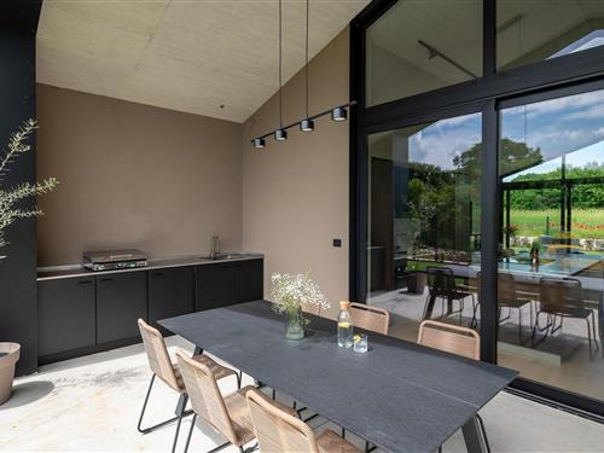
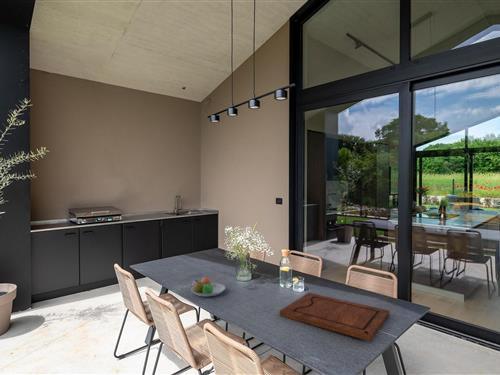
+ fruit bowl (207, 285)
+ cutting board (334, 312)
